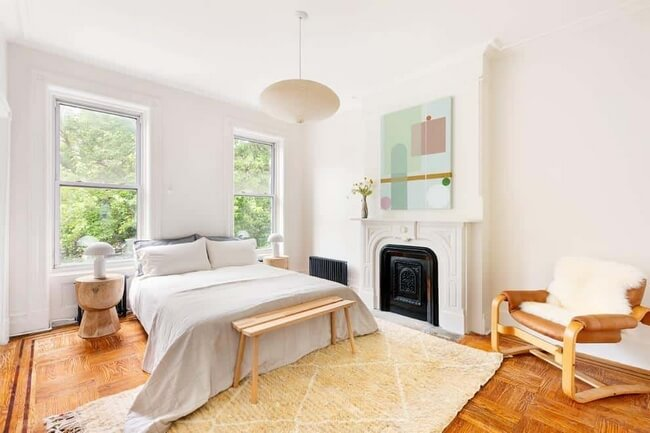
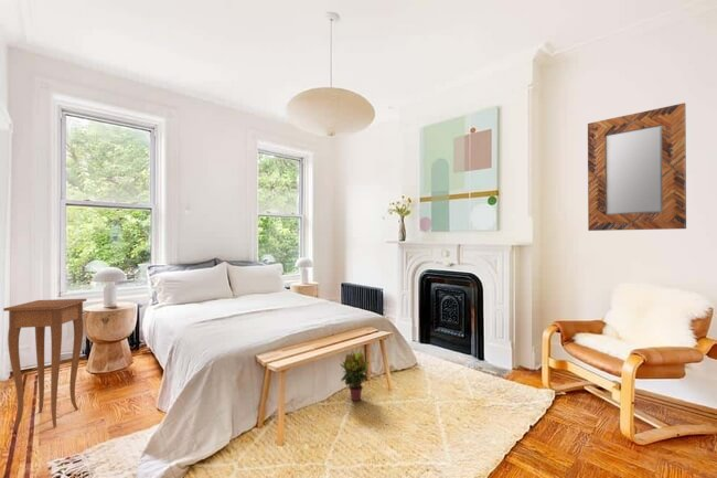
+ side table (52, 361)
+ potted plant (356, 374)
+ home mirror (633, 171)
